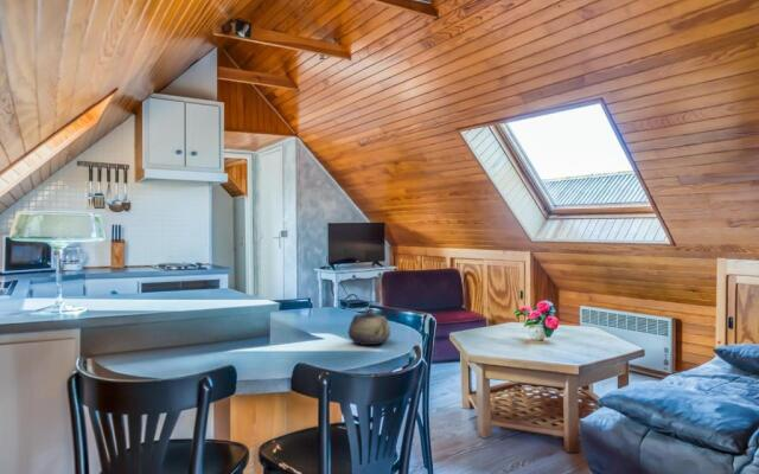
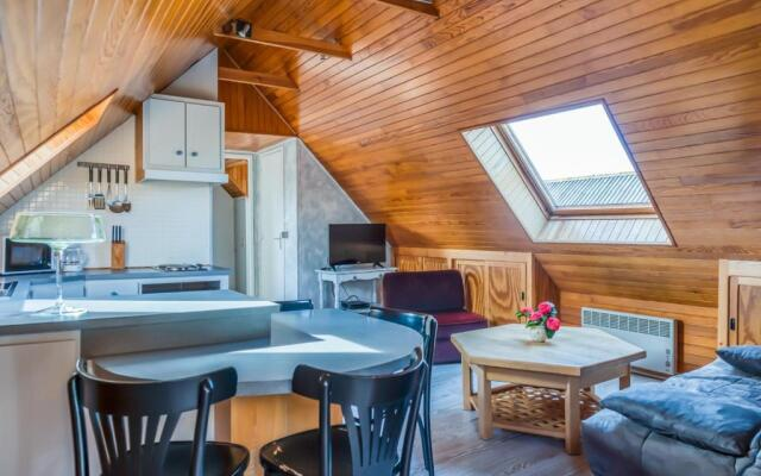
- teapot (370, 326)
